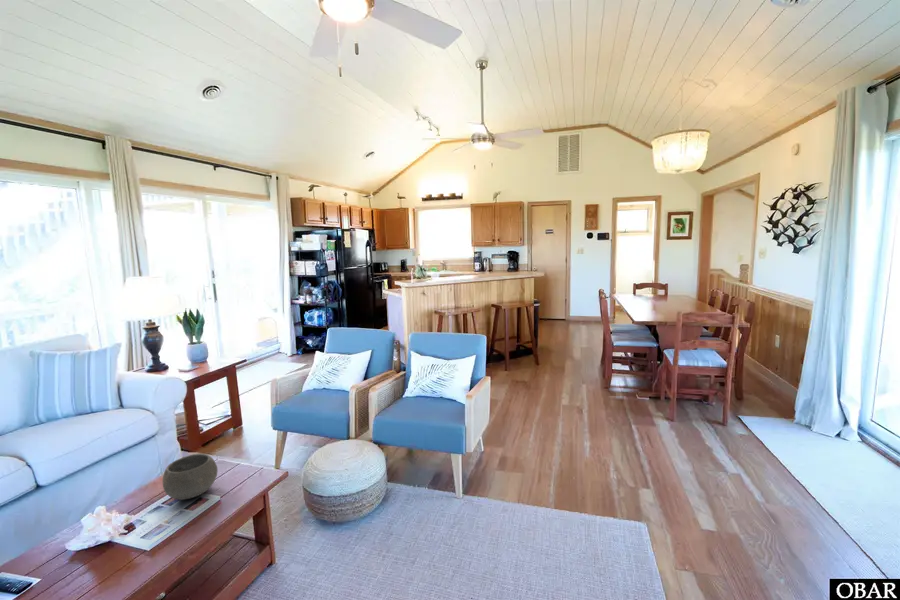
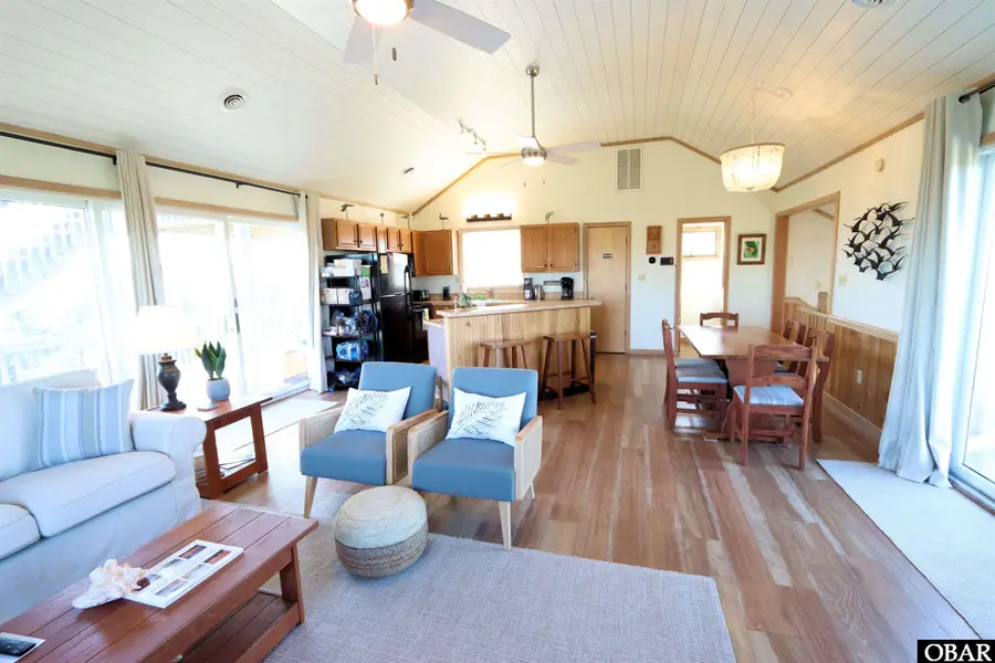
- bowl (191, 478)
